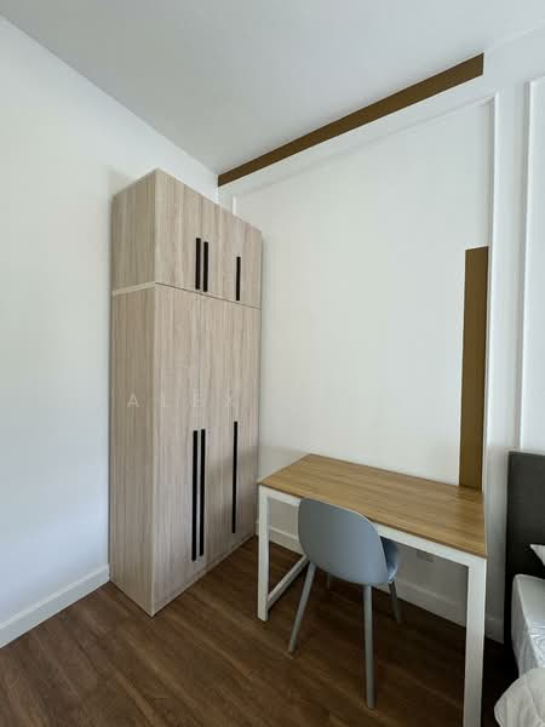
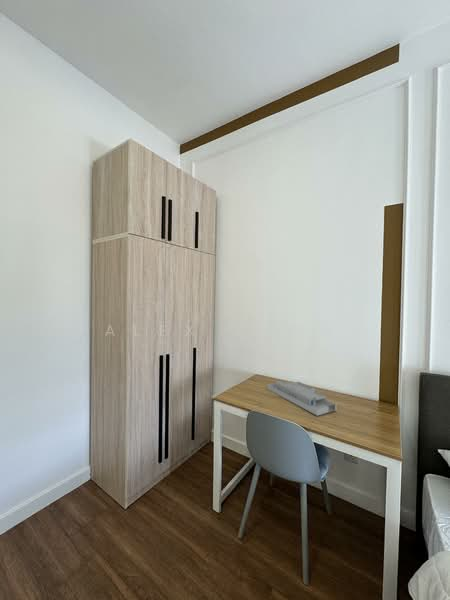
+ desk organizer (298, 392)
